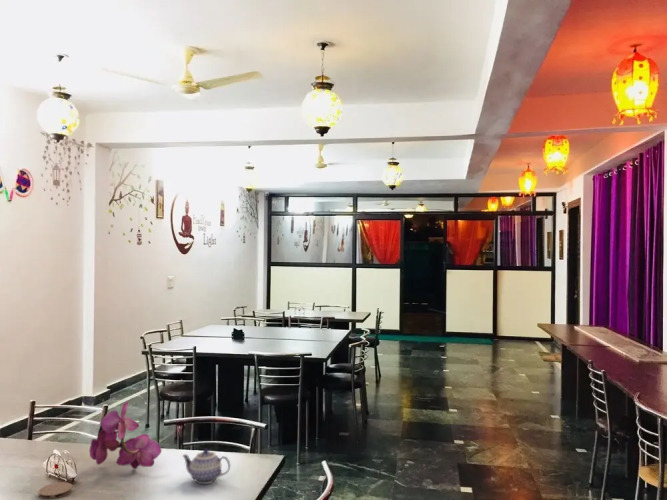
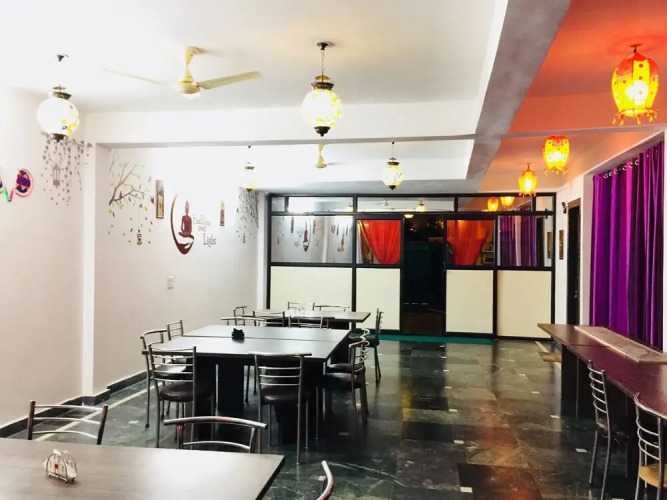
- teapot (205, 464)
- coaster (55, 490)
- flower (125, 432)
